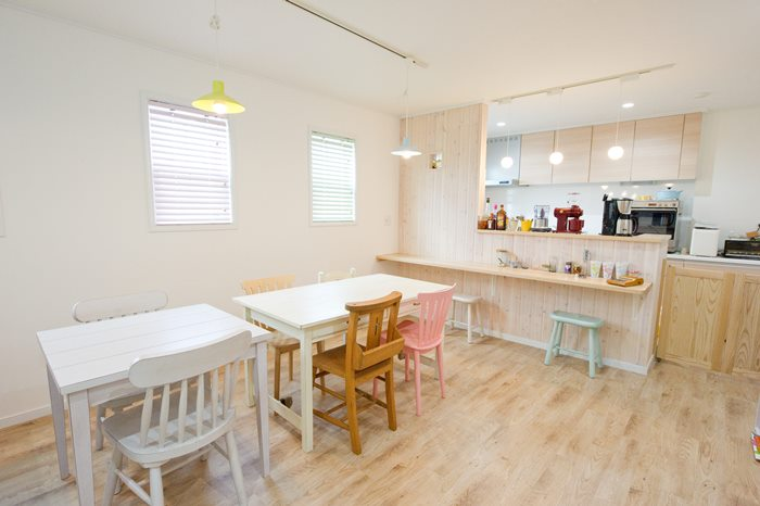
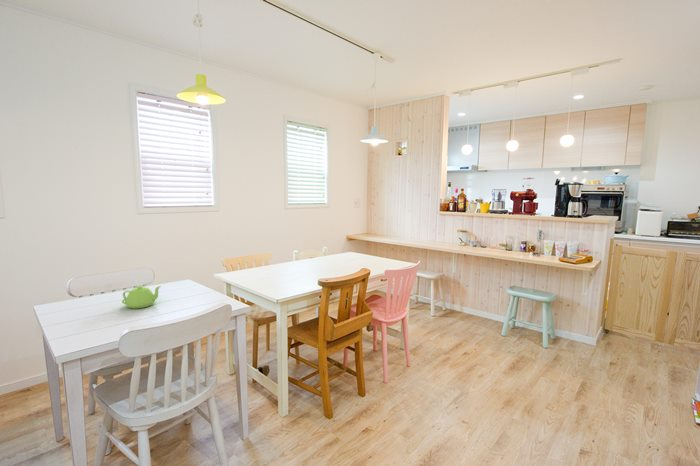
+ teapot (142, 295)
